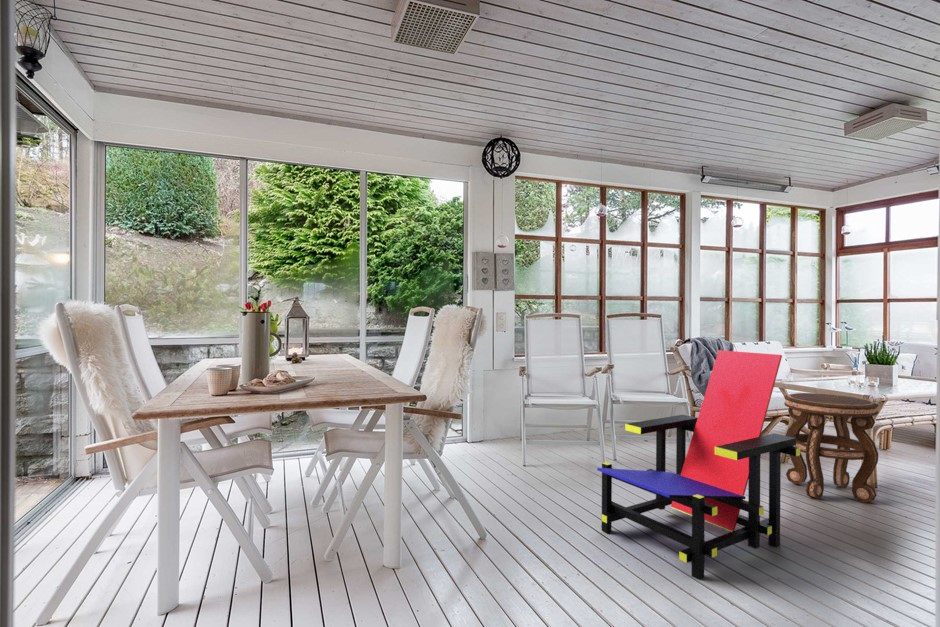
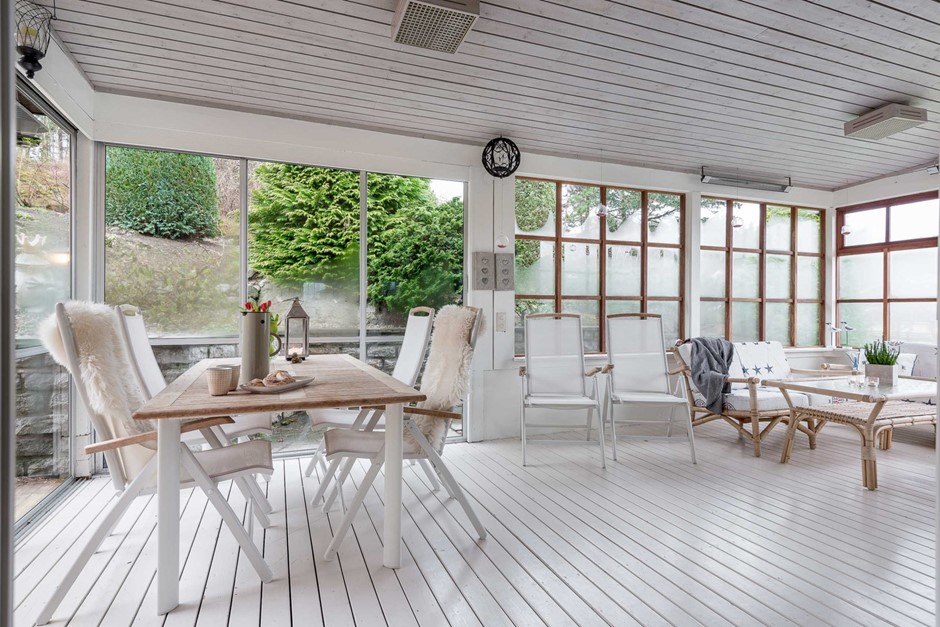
- side table (828, 443)
- lounge chair (695, 445)
